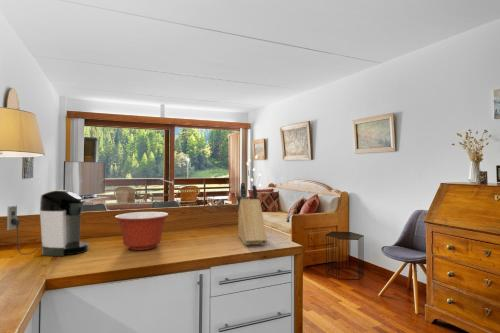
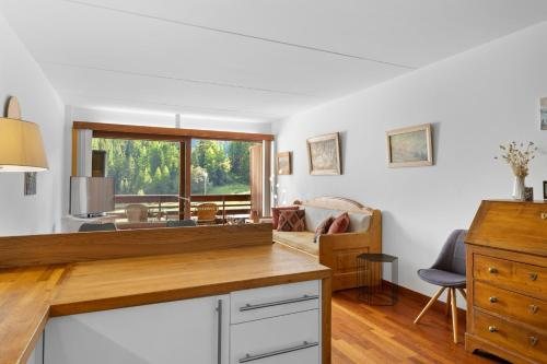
- mixing bowl (142, 231)
- knife block (250, 210)
- coffee maker (56, 222)
